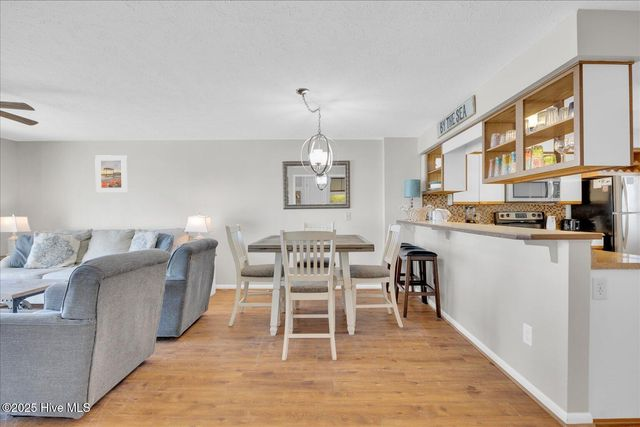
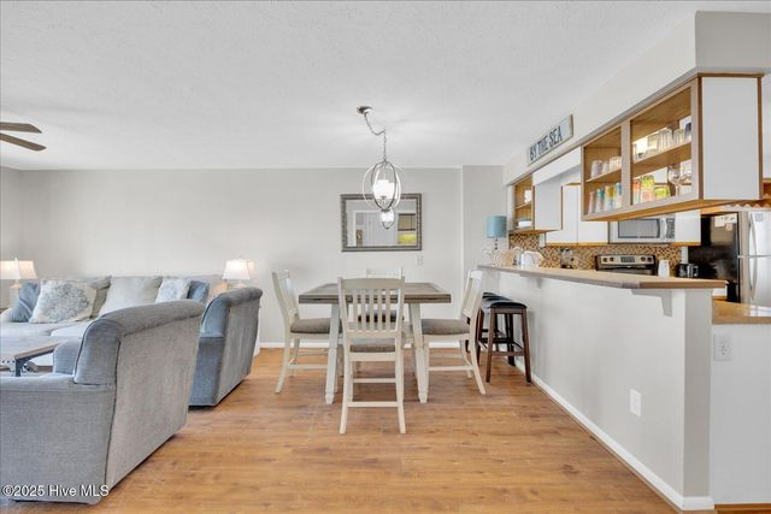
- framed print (111, 174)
